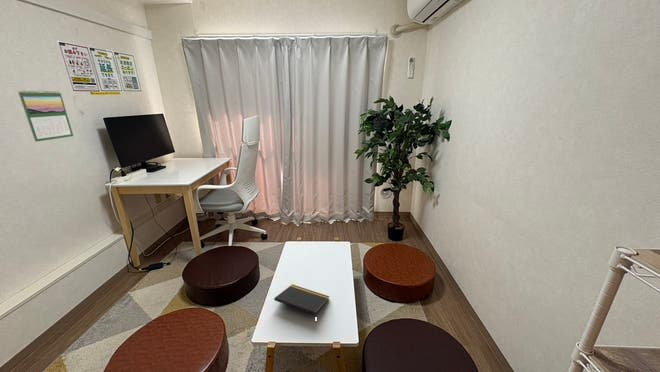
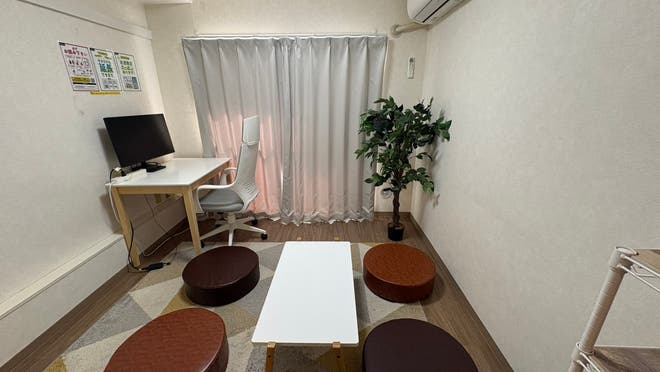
- calendar (48, 115)
- notepad (302, 298)
